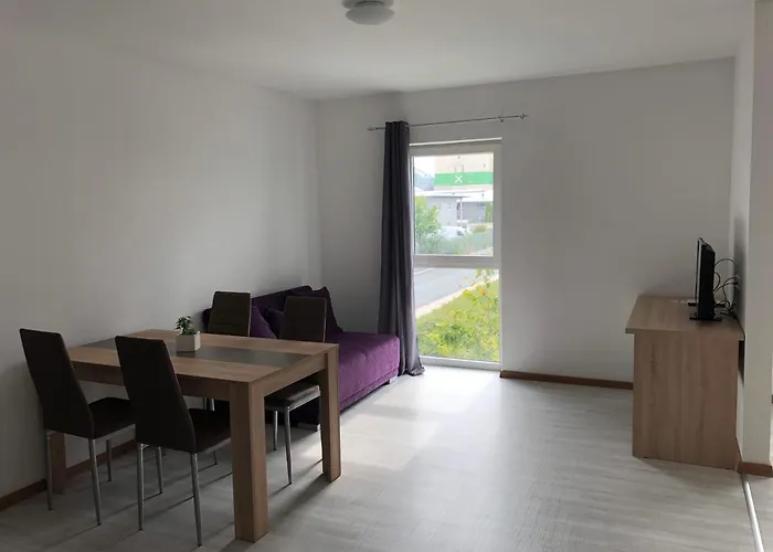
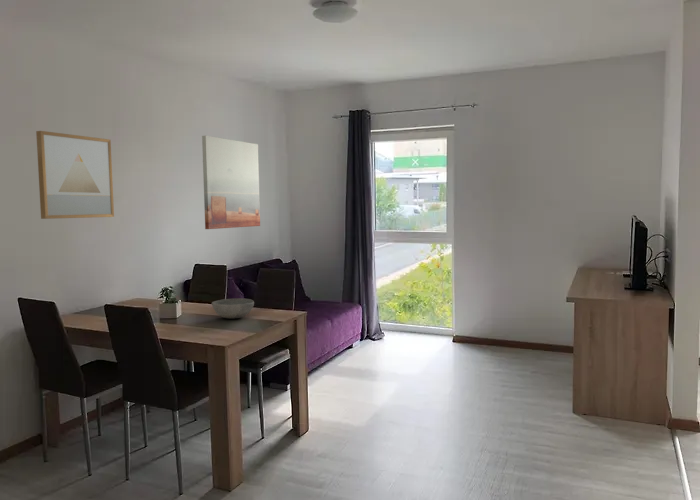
+ bowl (233, 309)
+ wall art (77, 176)
+ wall art (232, 184)
